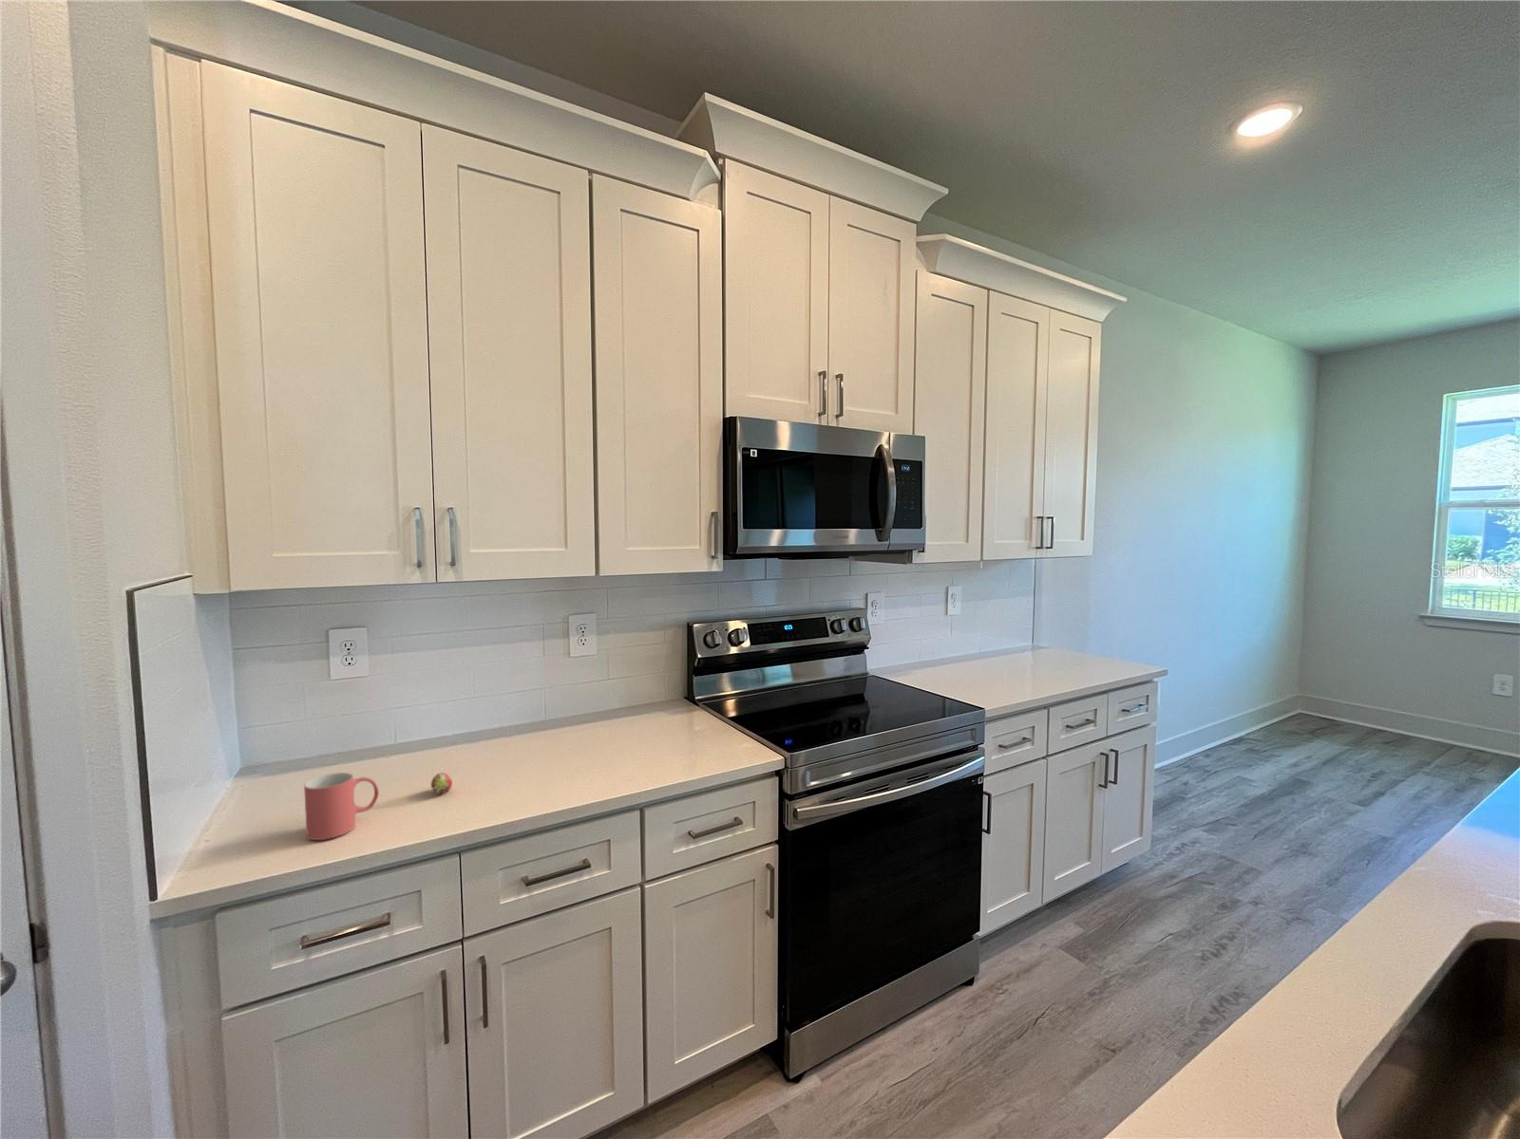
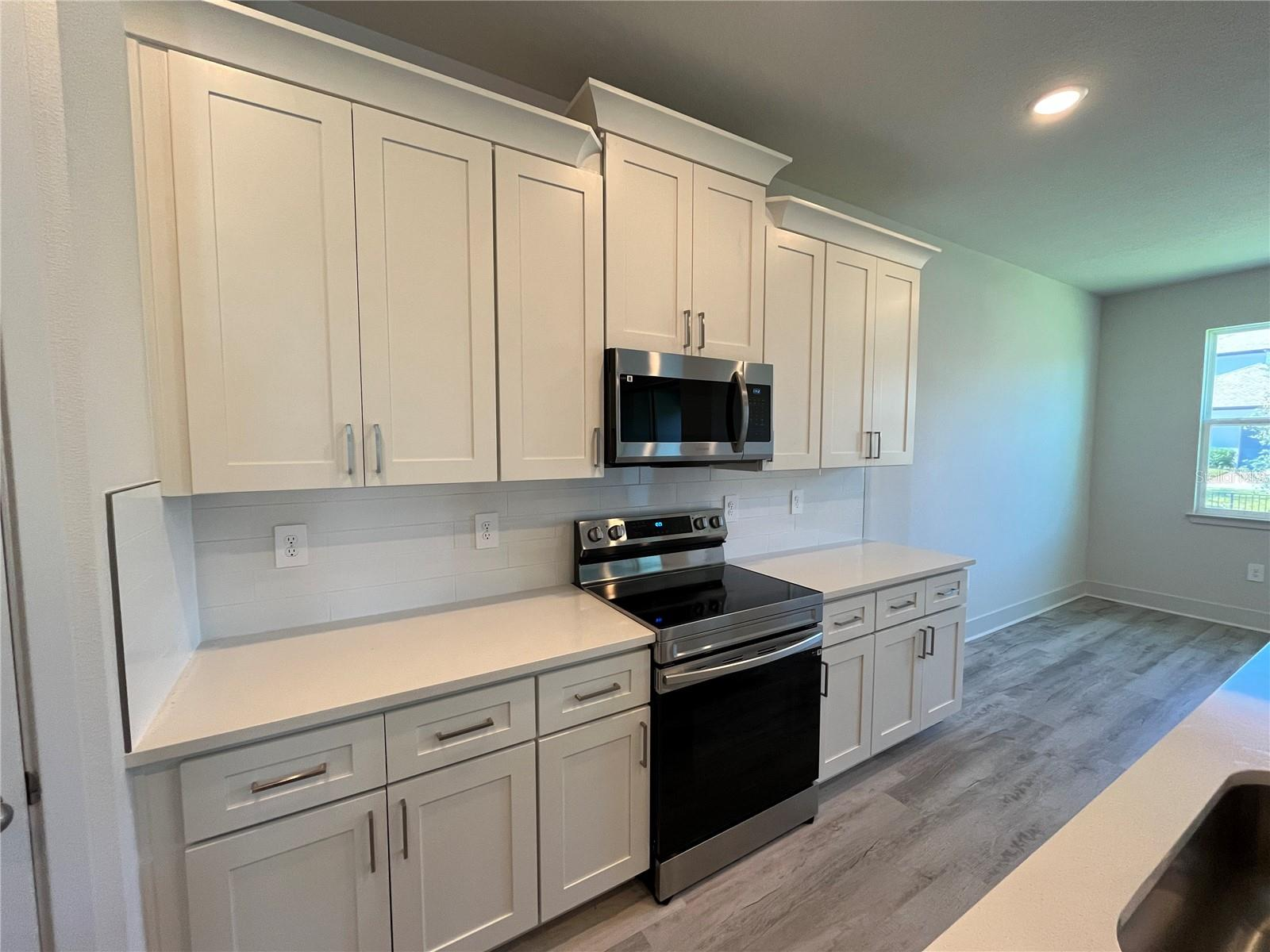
- fruit (442, 781)
- mug (343, 802)
